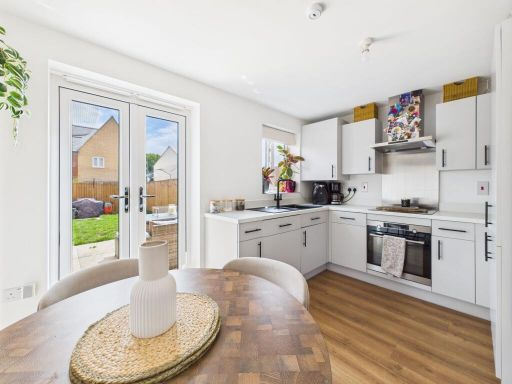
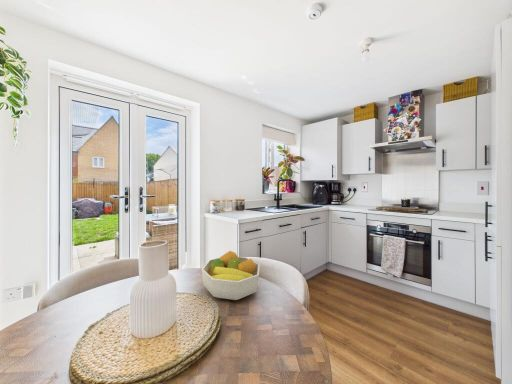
+ fruit bowl (231, 272)
